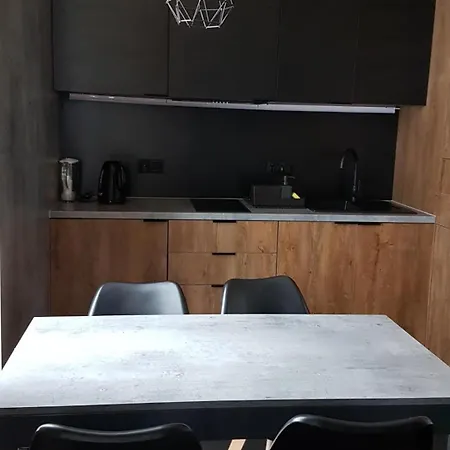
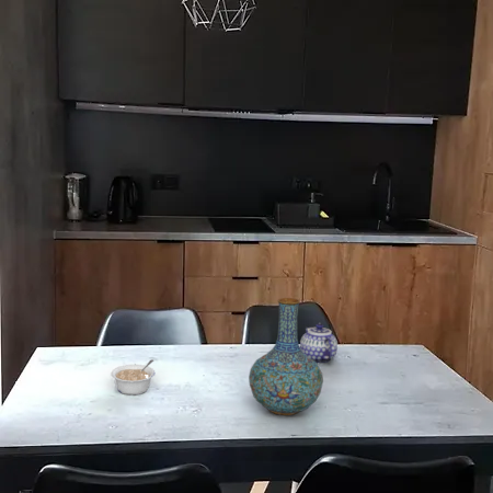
+ teapot (319, 341)
+ vase (287, 355)
+ legume (133, 378)
